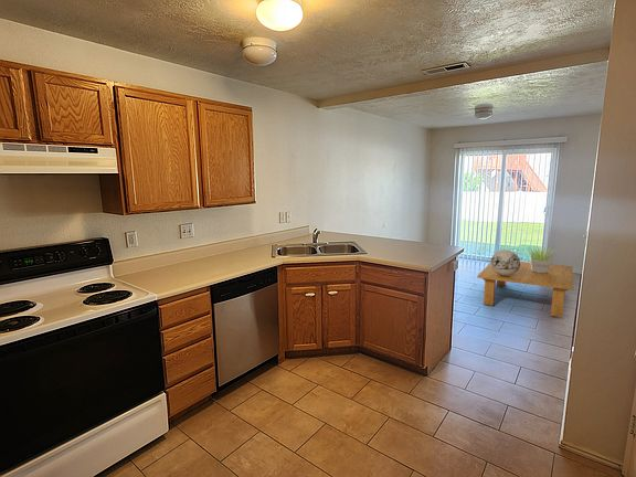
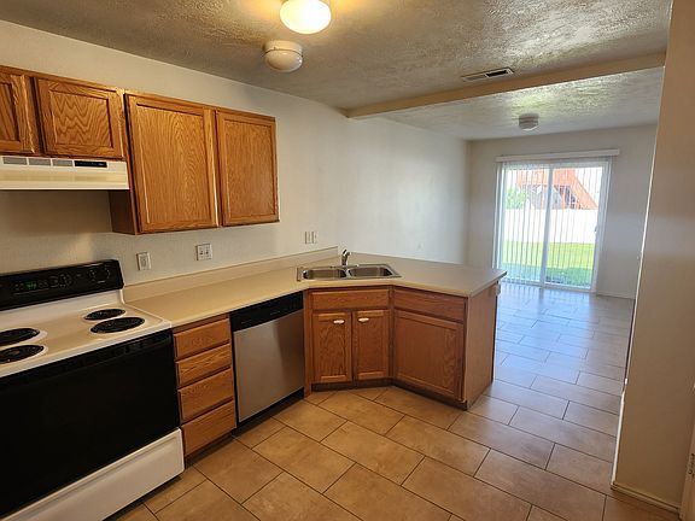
- potted plant (540, 259)
- decorative sphere (505, 263)
- coffee table (526, 283)
